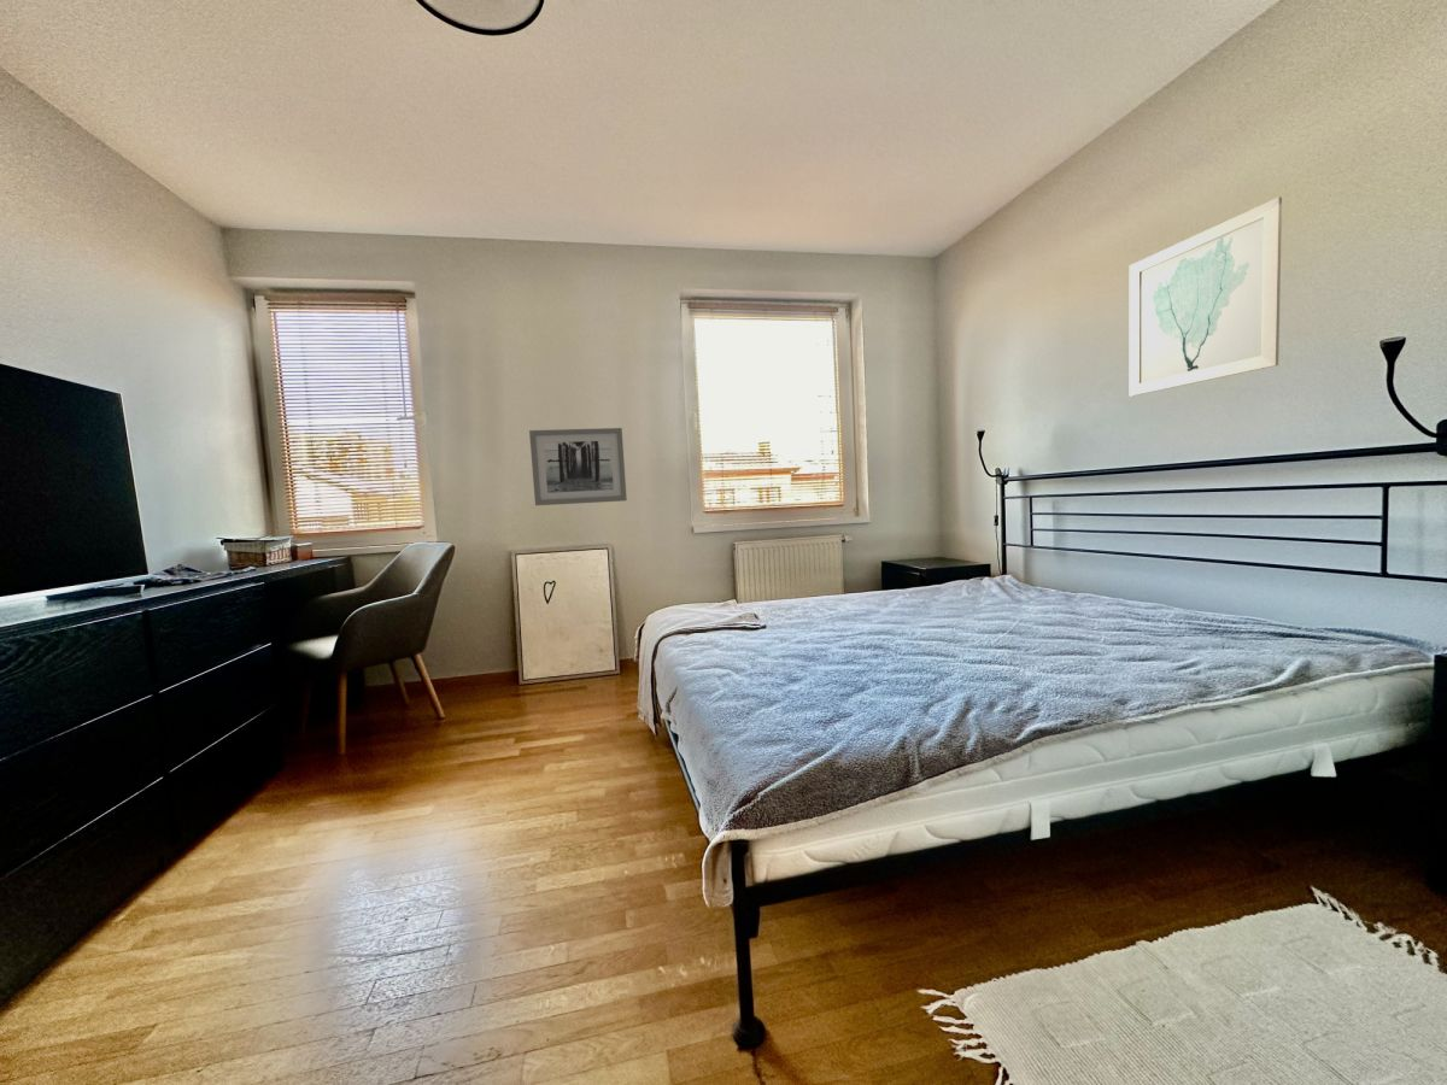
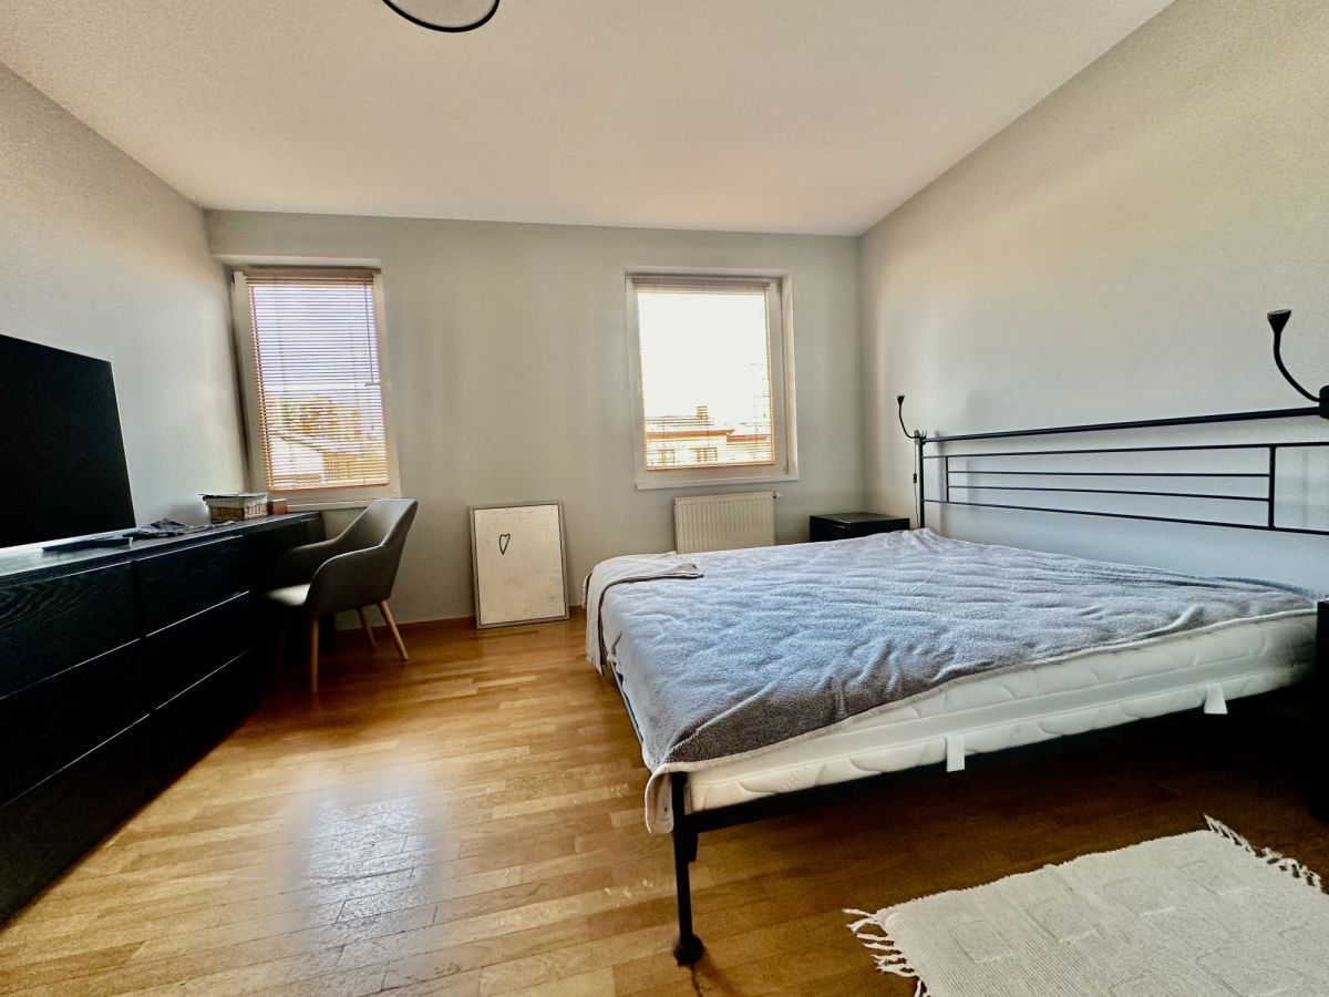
- wall art (1195, 309)
- wall art (579, 465)
